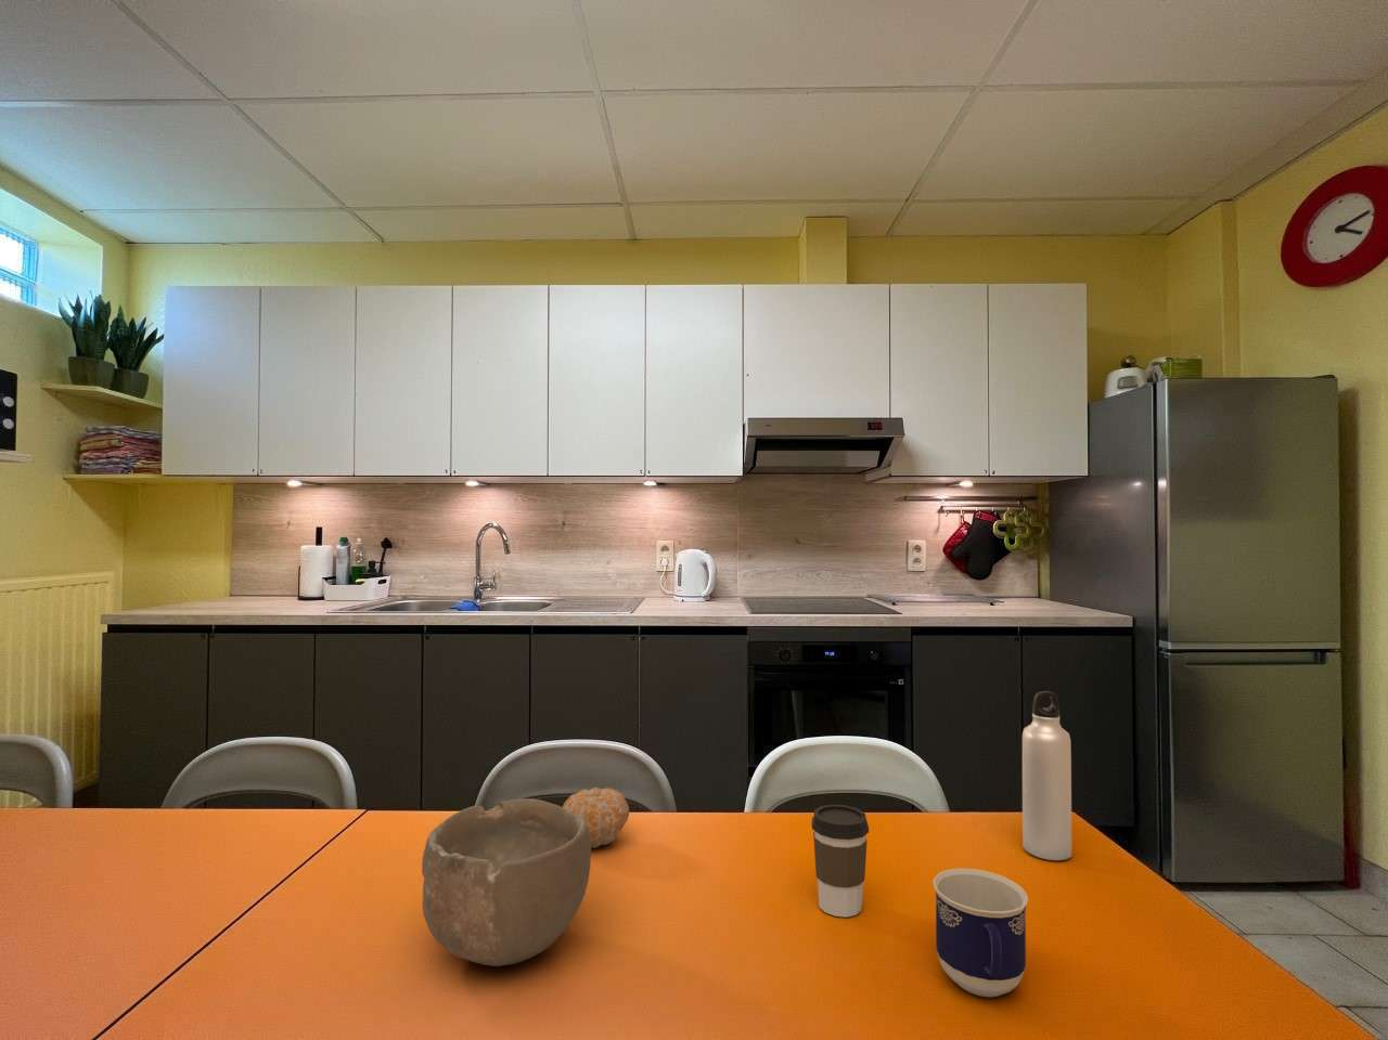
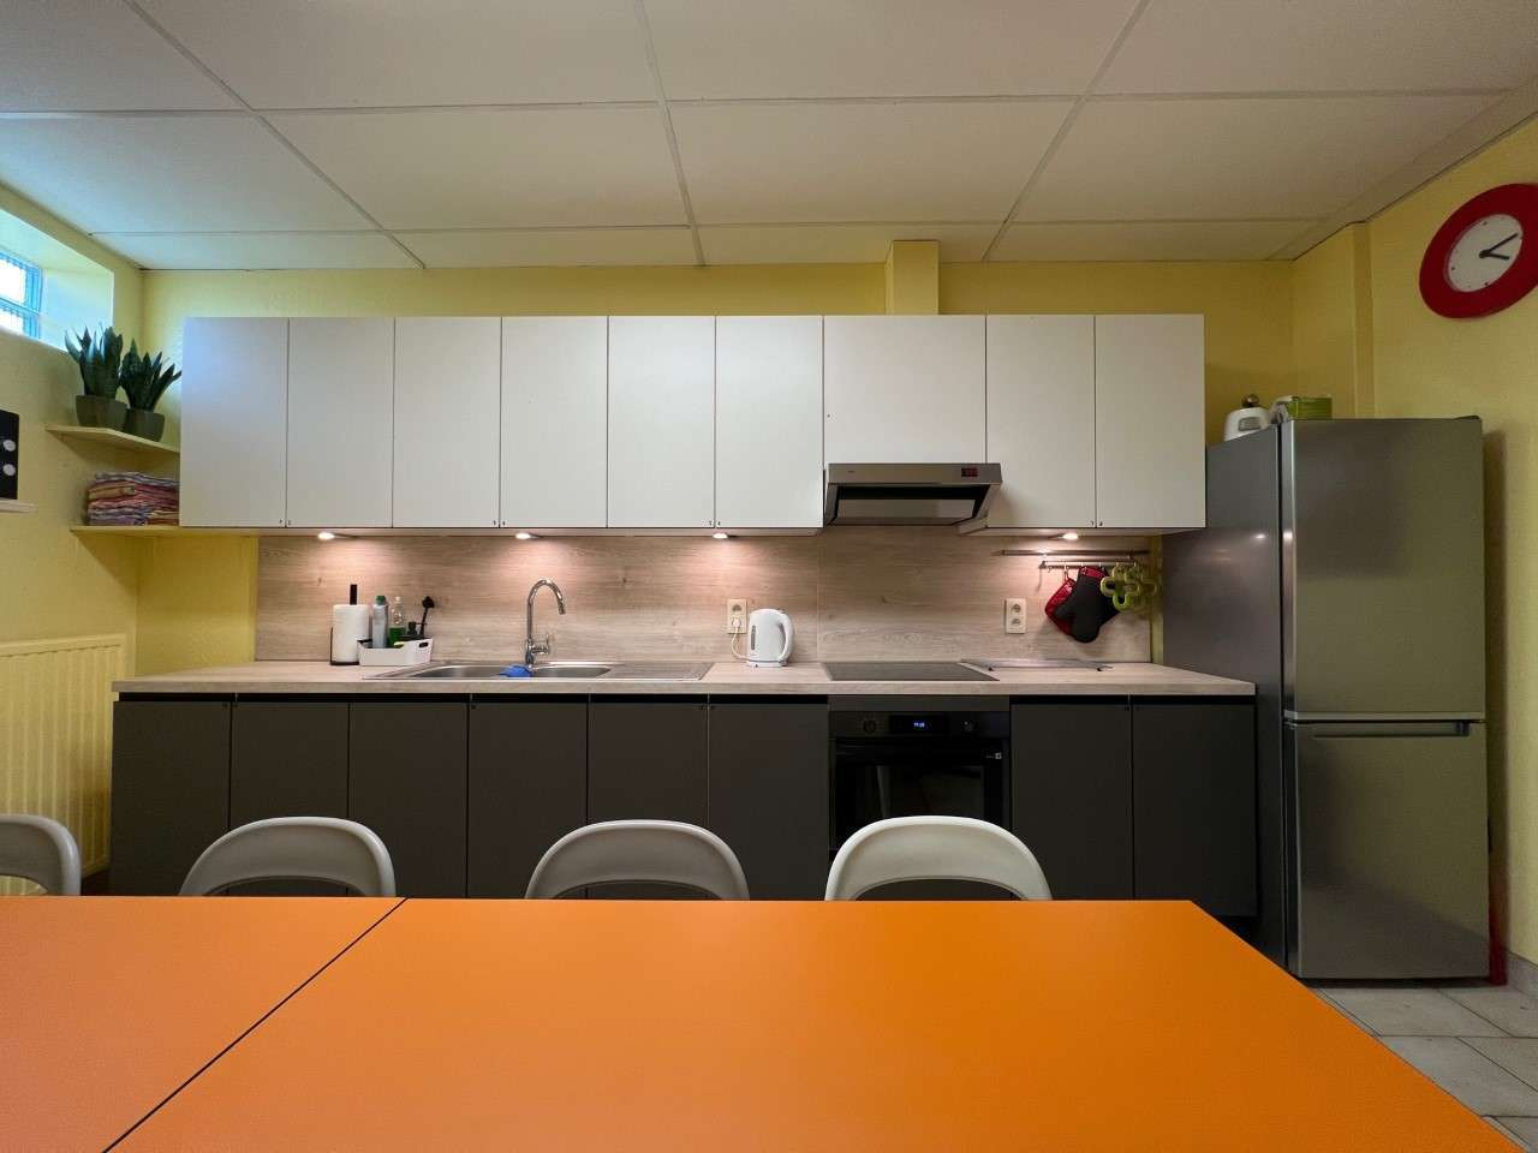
- cup (983, 942)
- coffee cup (839, 859)
- bowl (508, 884)
- water bottle (1046, 771)
- fruit (595, 816)
